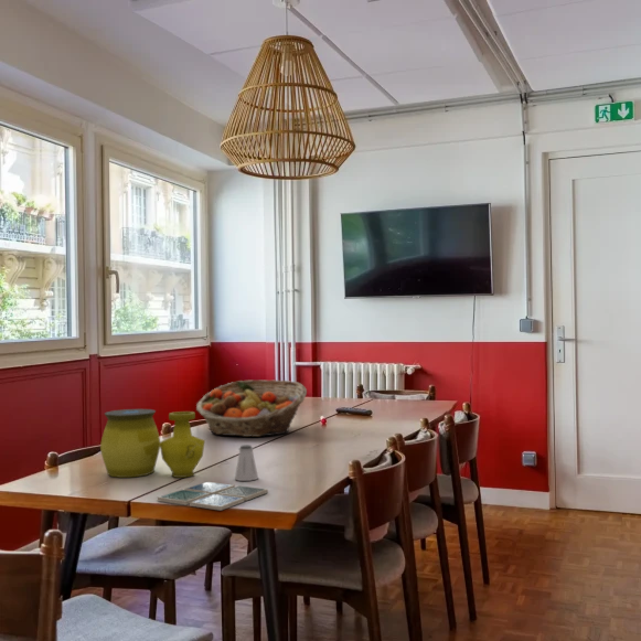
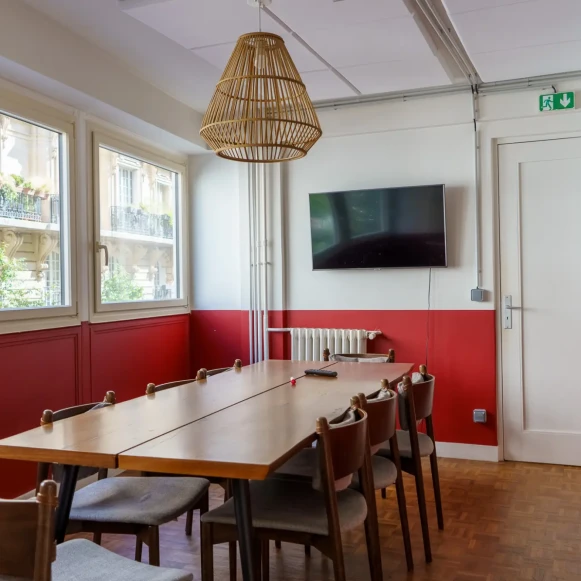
- drink coaster (213, 494)
- decorative vase (153, 442)
- saltshaker (246, 461)
- fruit basket (252, 407)
